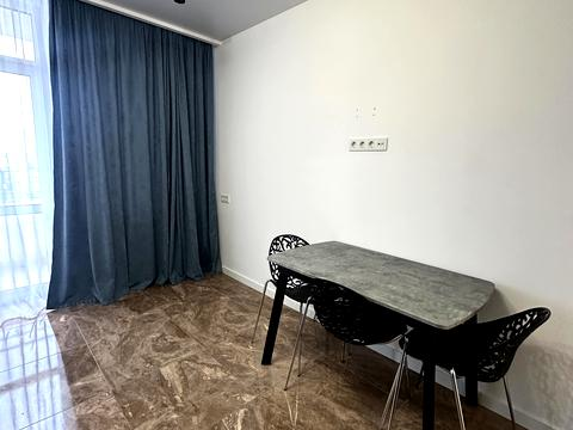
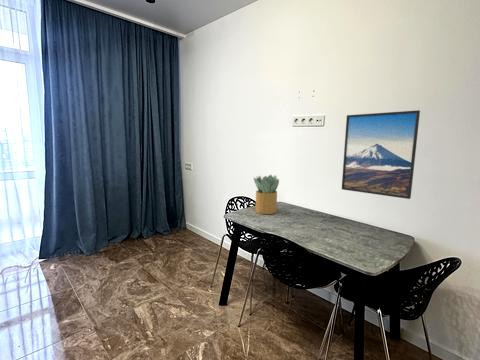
+ potted plant (265, 193)
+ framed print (376, 154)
